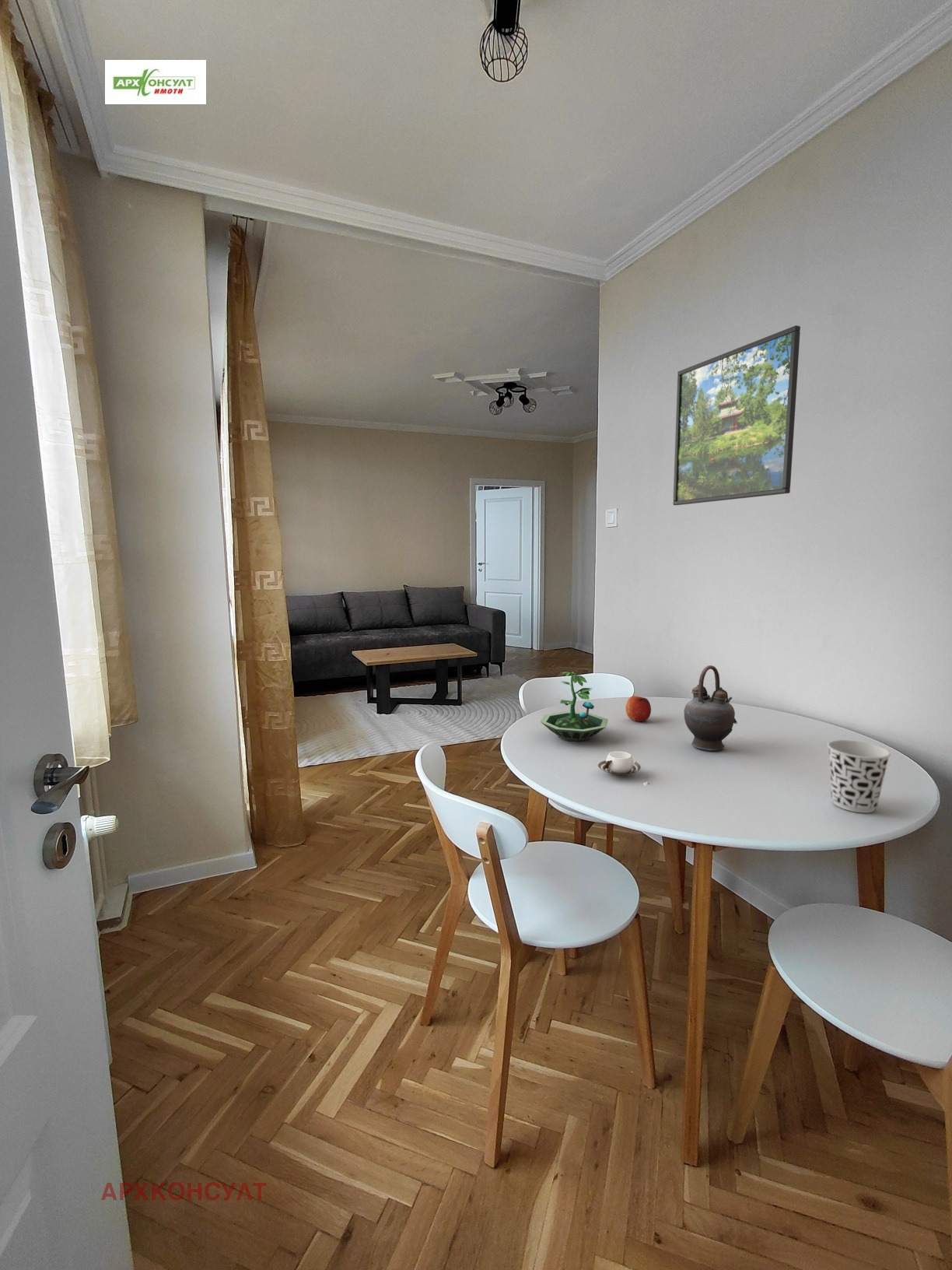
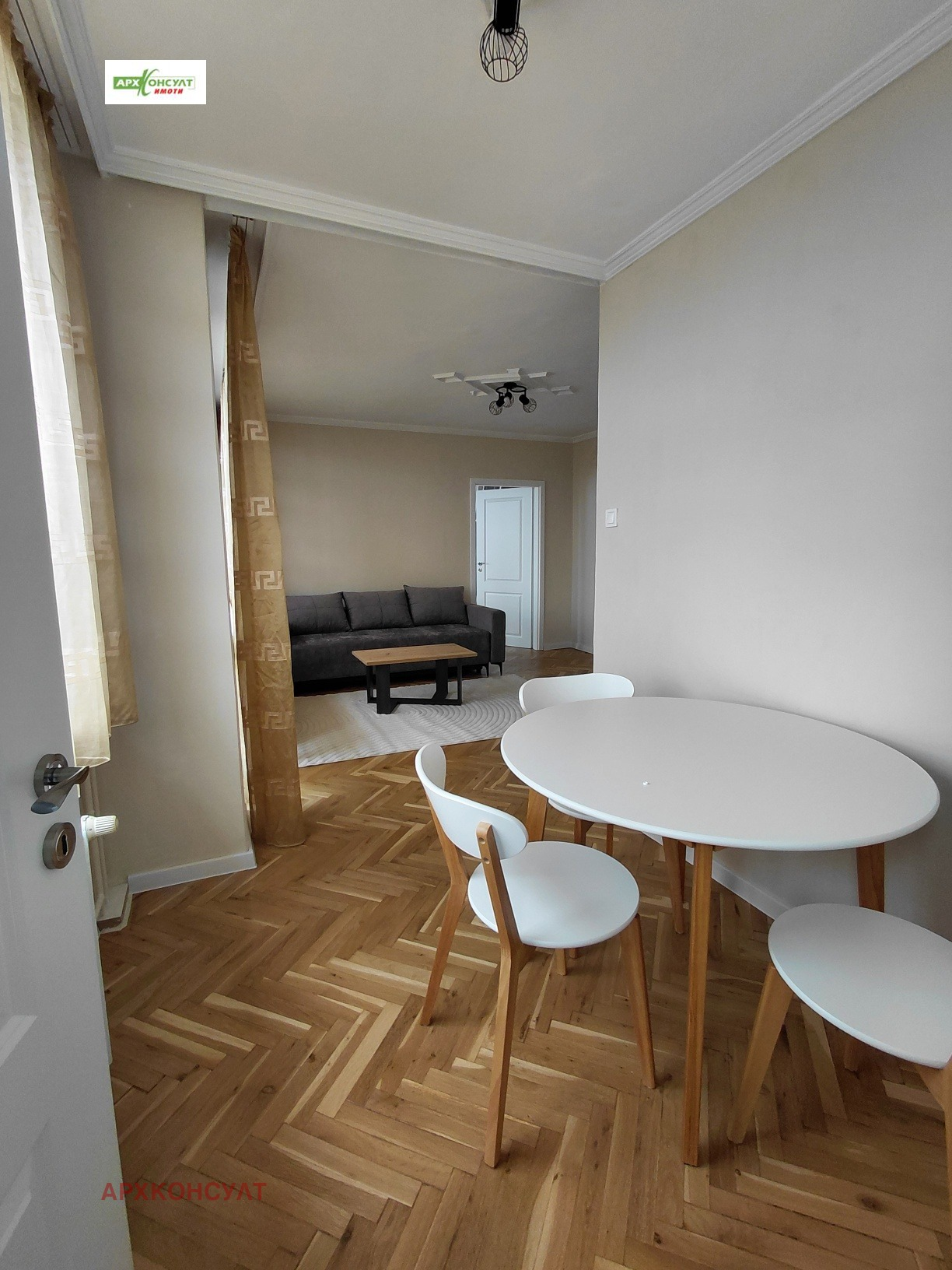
- fruit (638, 707)
- cup (856, 777)
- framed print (728, 426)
- teapot (712, 706)
- terrarium (575, 682)
- cup (619, 763)
